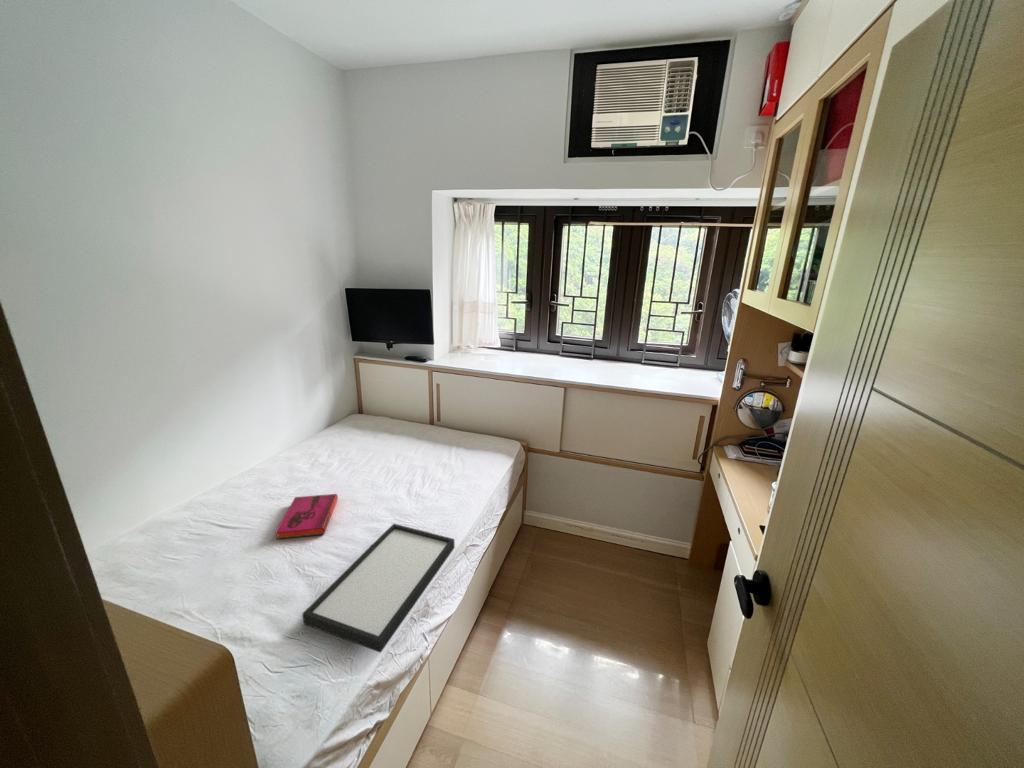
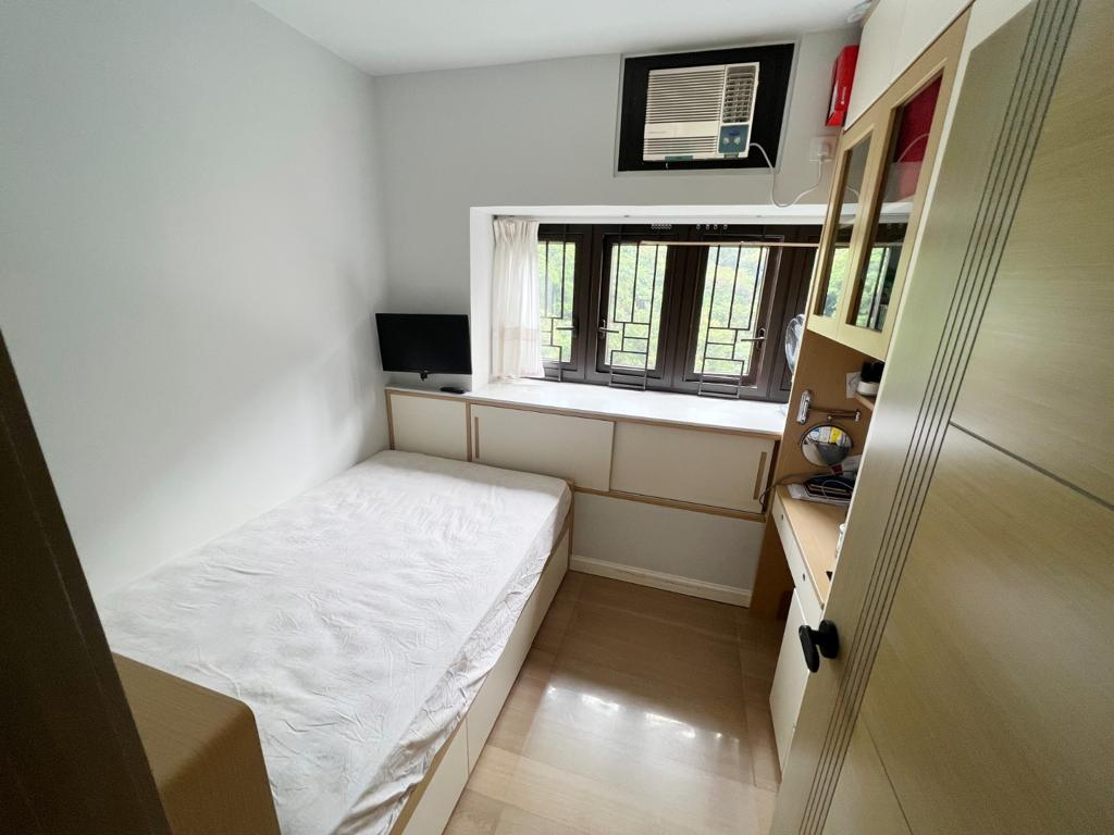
- hardback book (309, 514)
- tray (388, 576)
